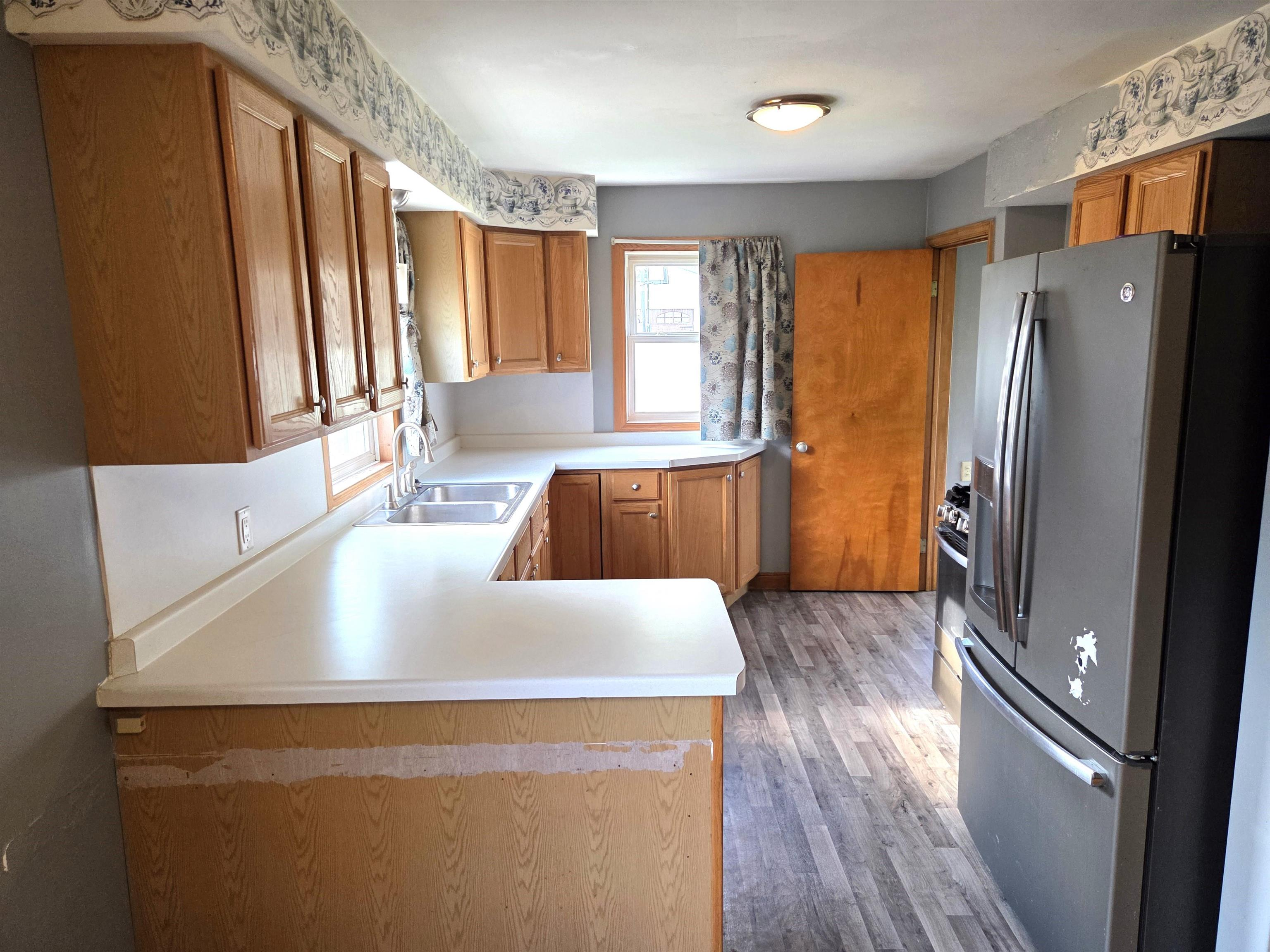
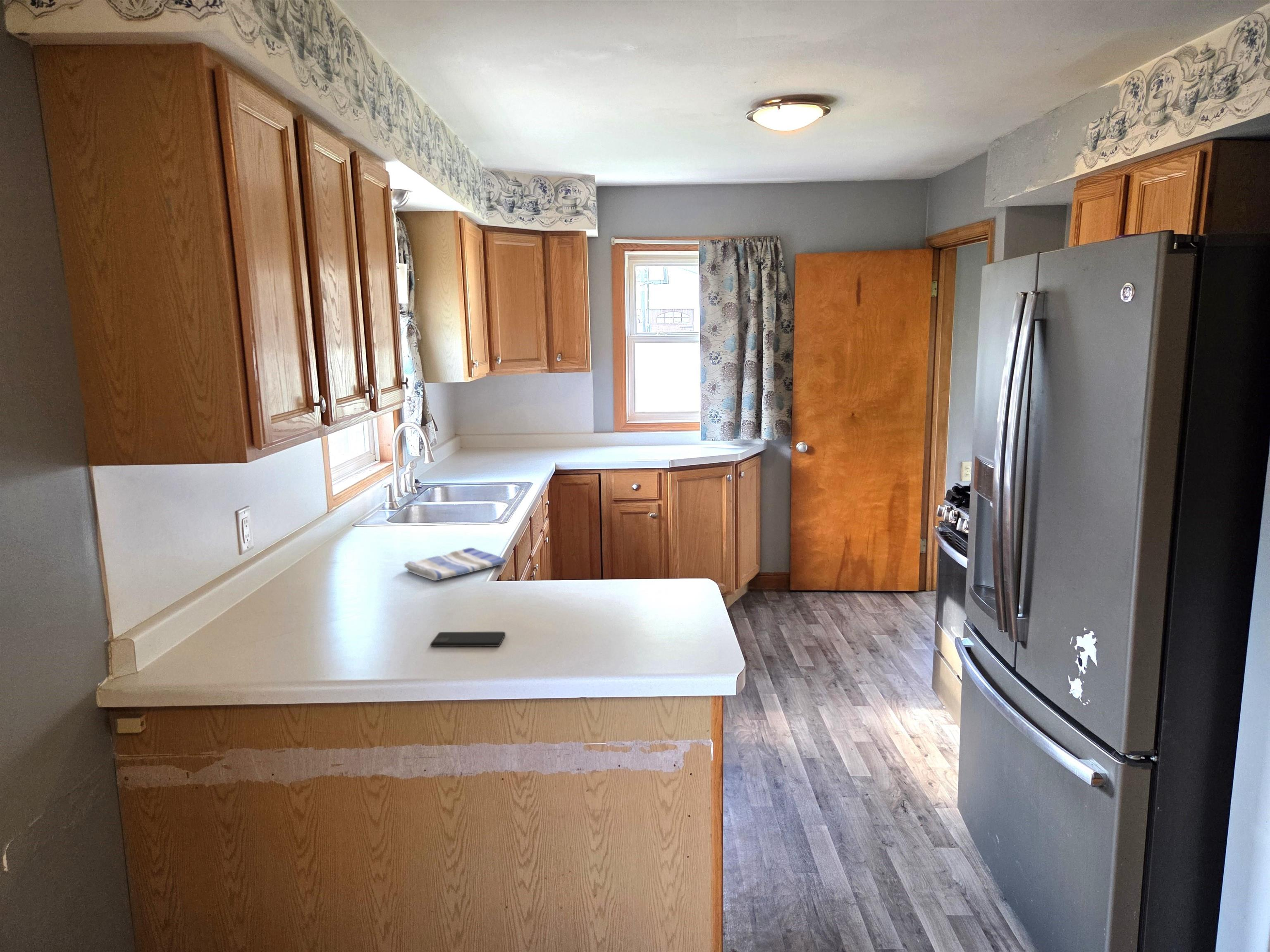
+ smartphone (468, 638)
+ dish towel (455, 563)
